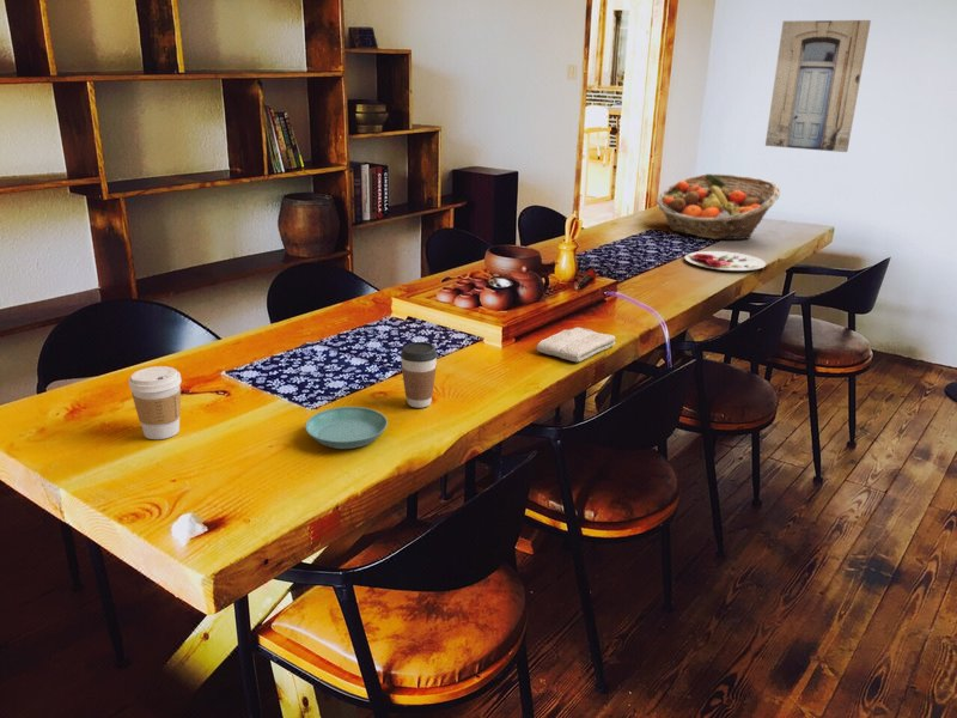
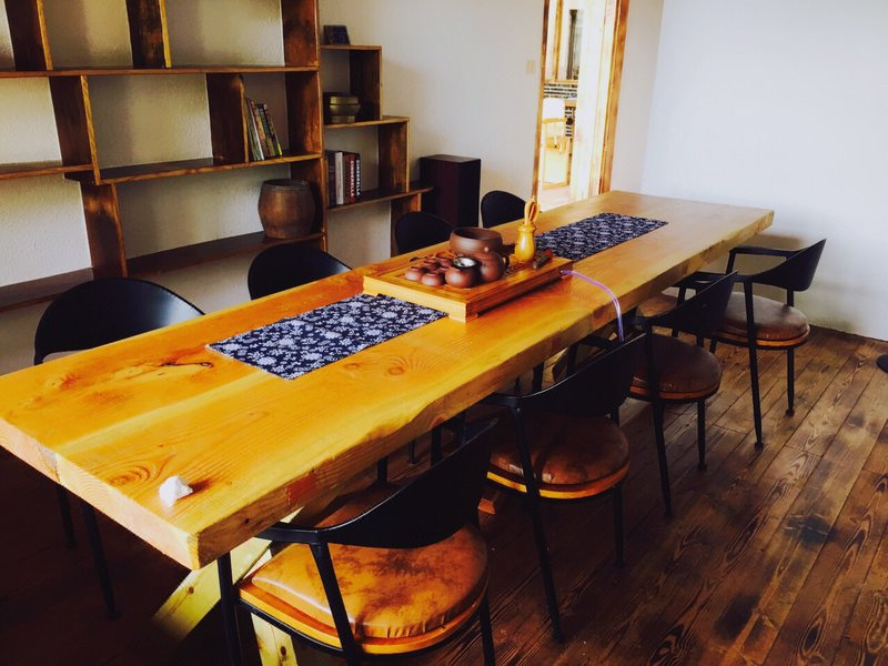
- saucer (347, 430)
- coffee cup (158, 402)
- fruit basket (715, 205)
- washcloth (577, 342)
- wall art (815, 86)
- coffee cup (419, 375)
- plate (724, 260)
